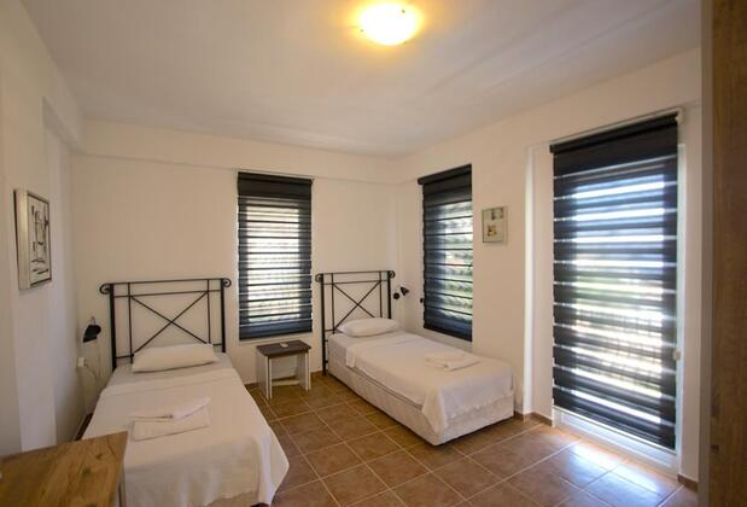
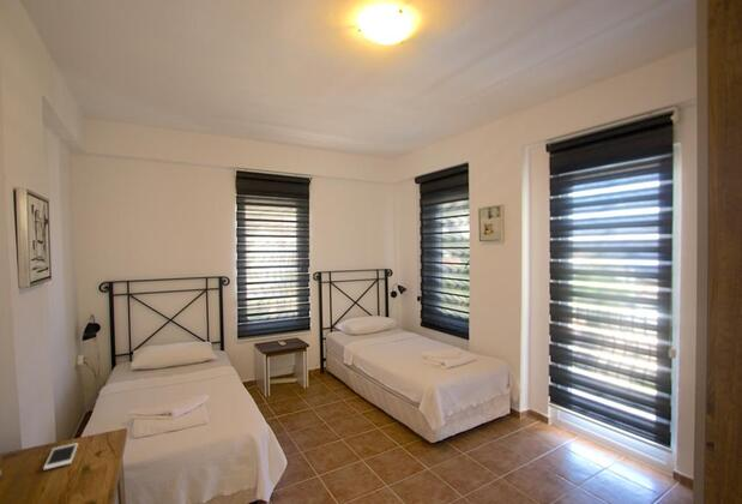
+ cell phone (61, 455)
